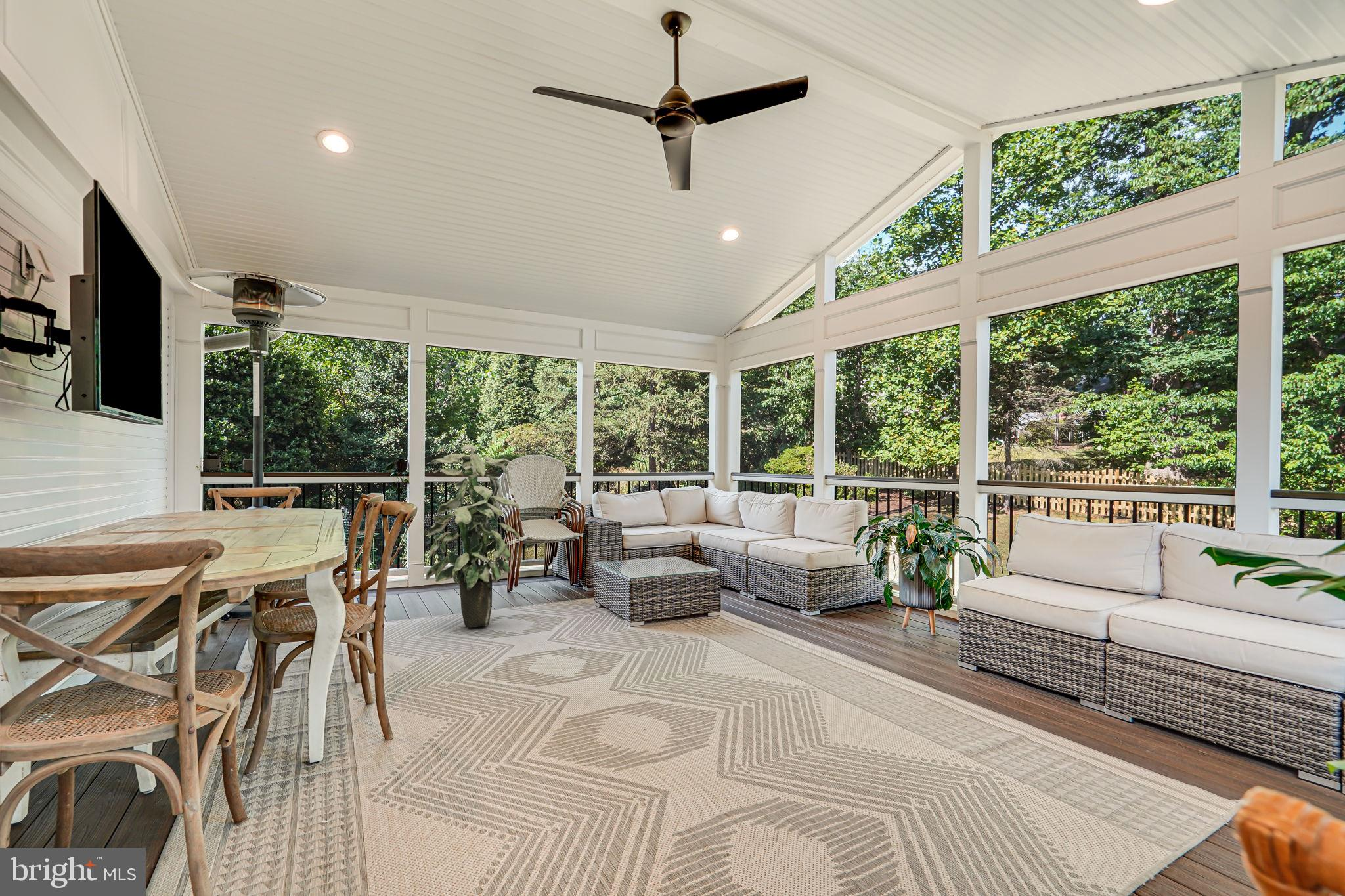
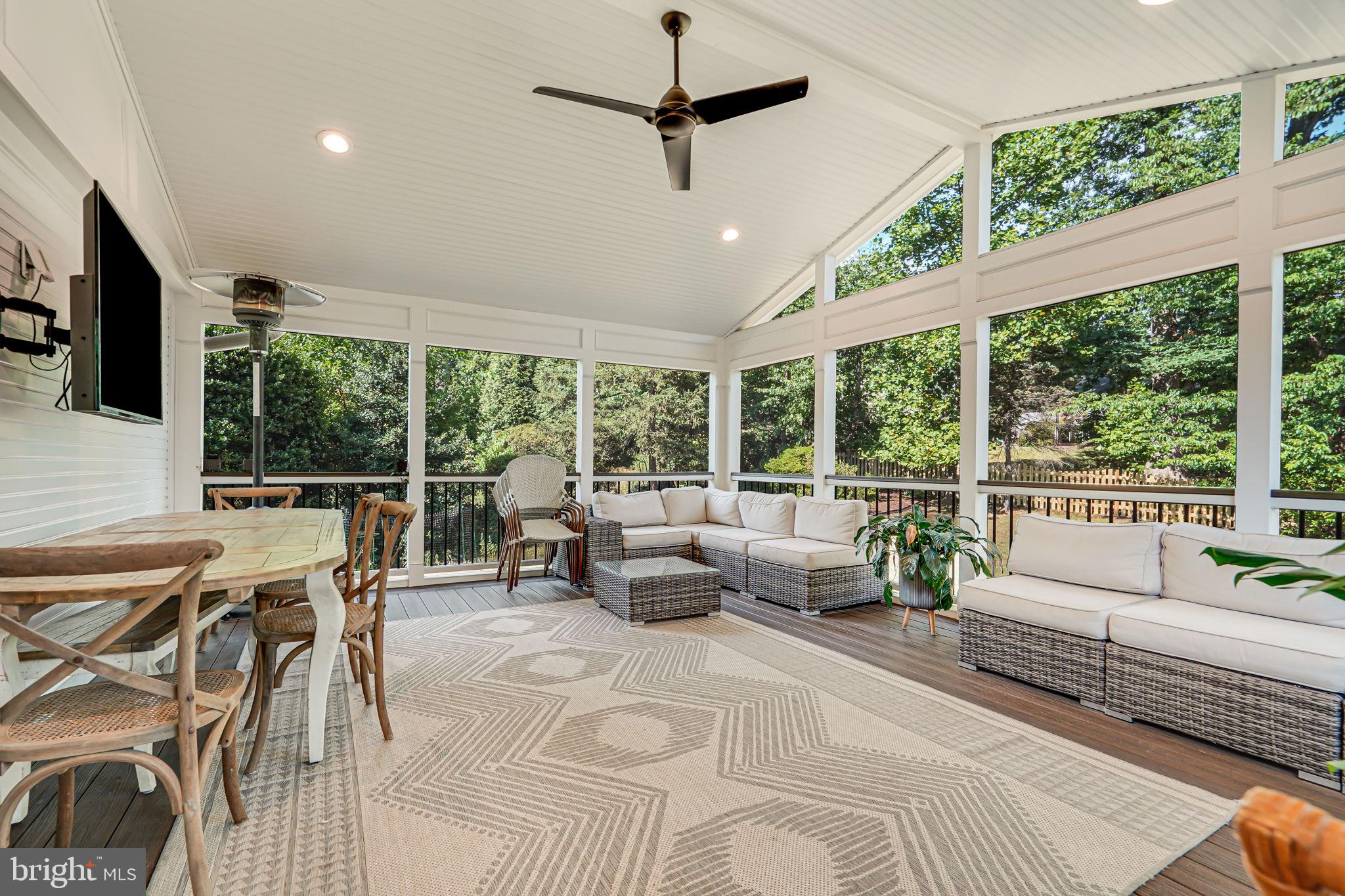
- indoor plant (471, 534)
